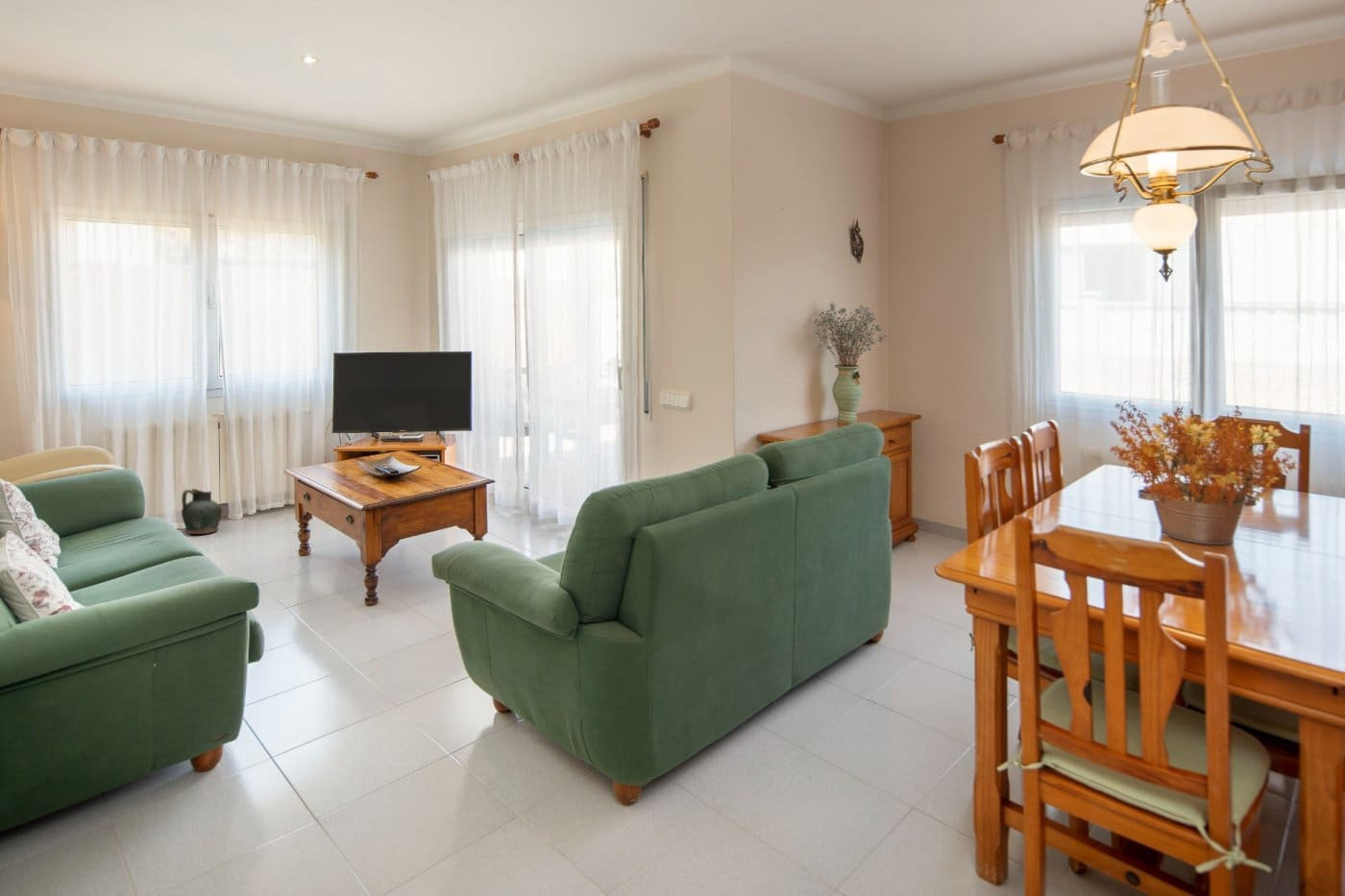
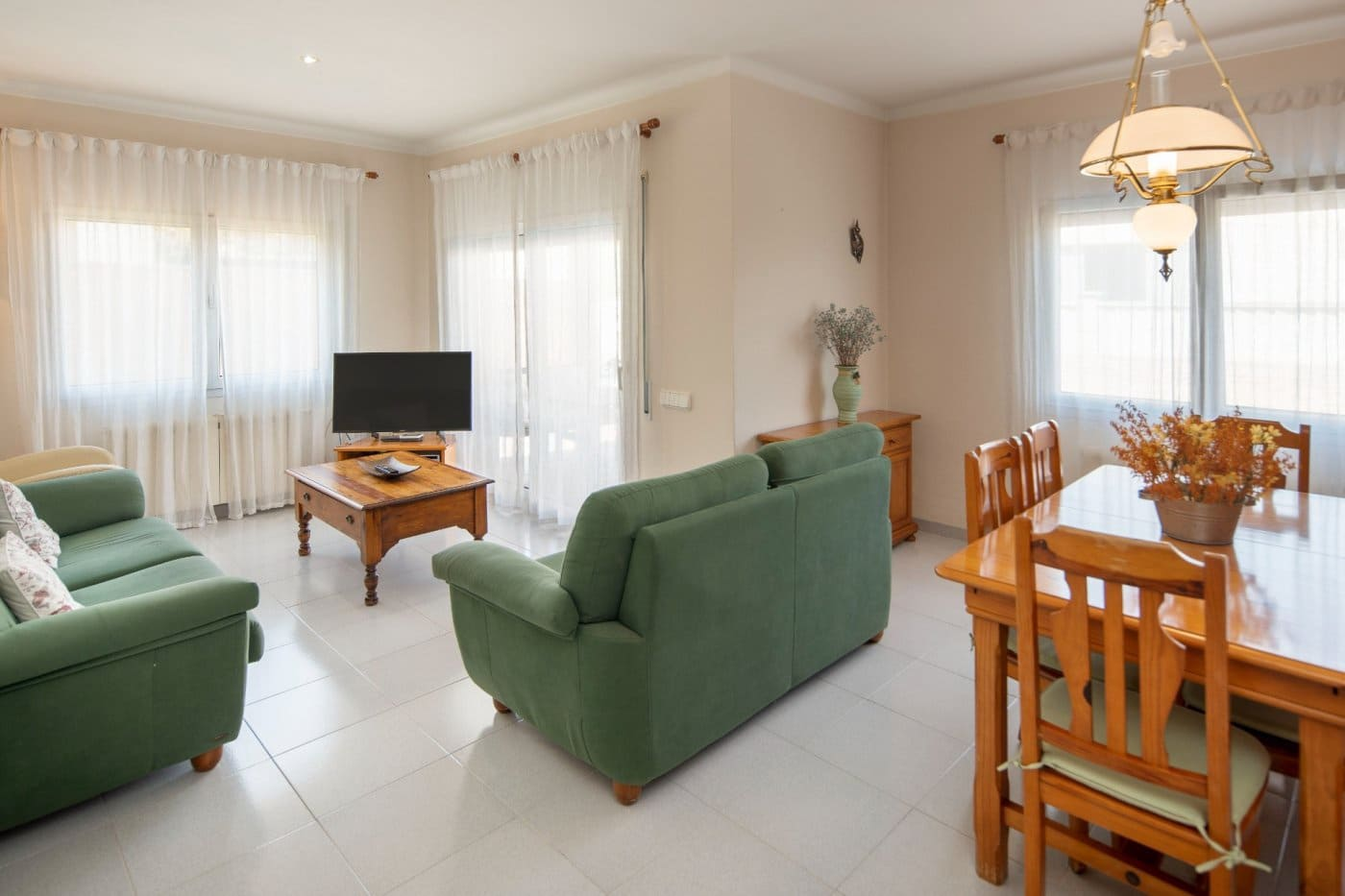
- ceramic jug (202, 510)
